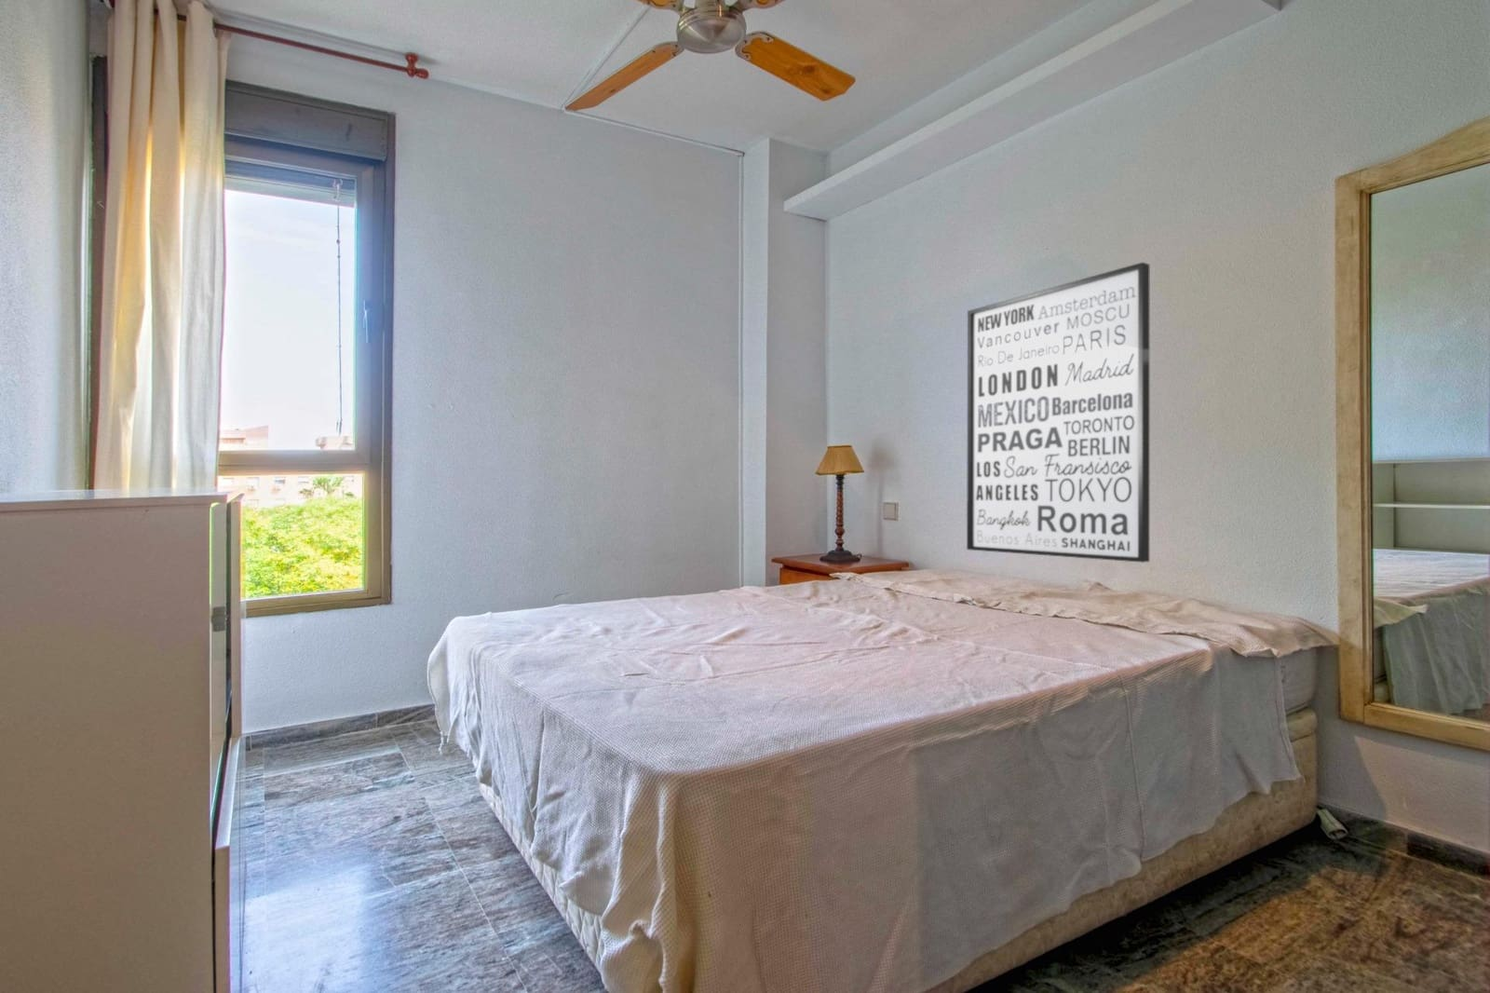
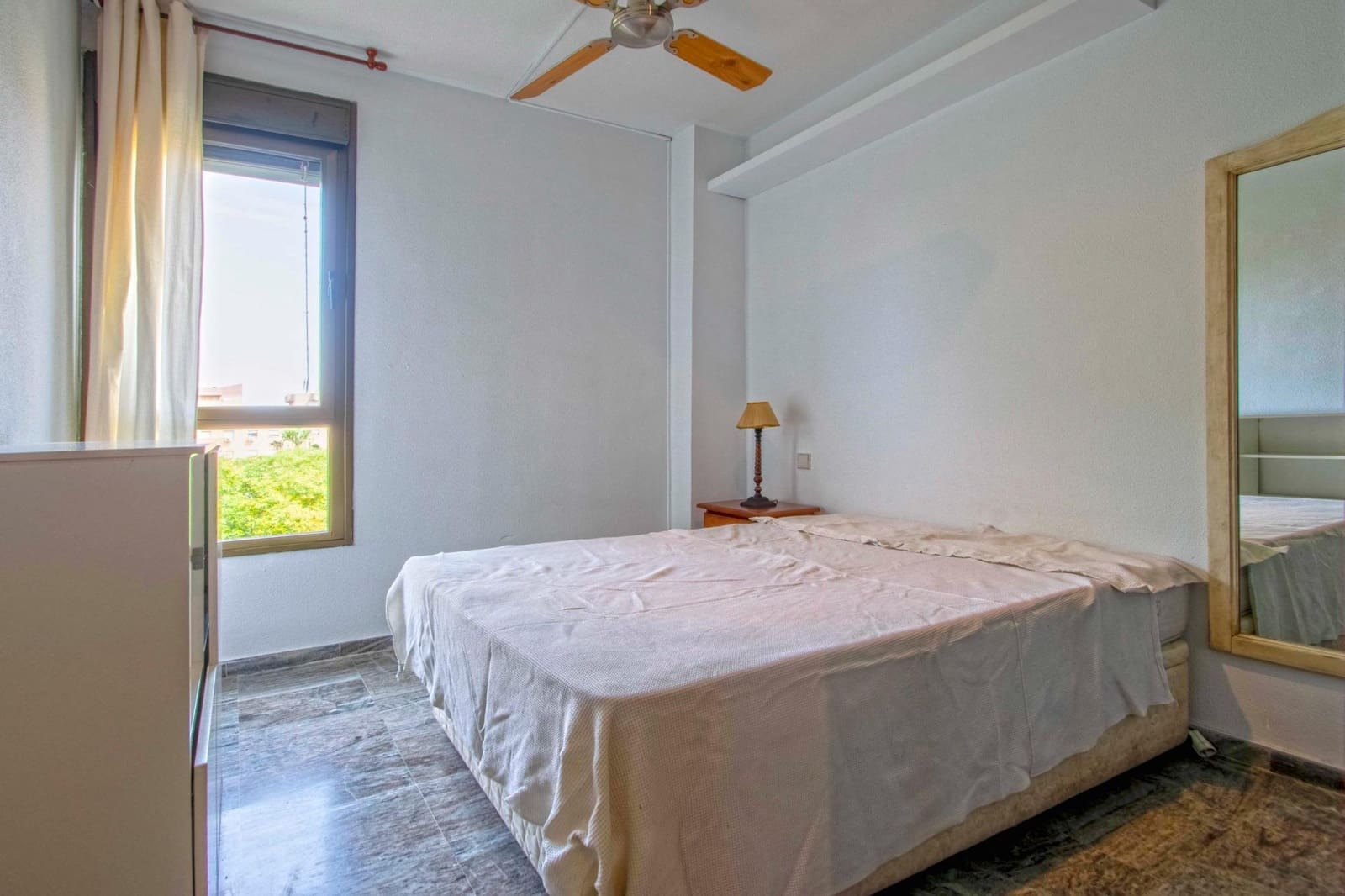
- wall art (1048, 422)
